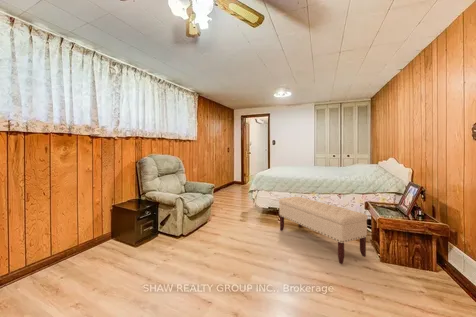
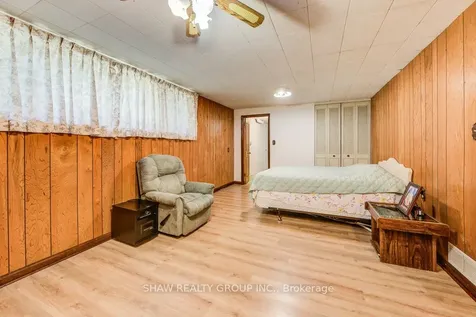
- bench (316, 223)
